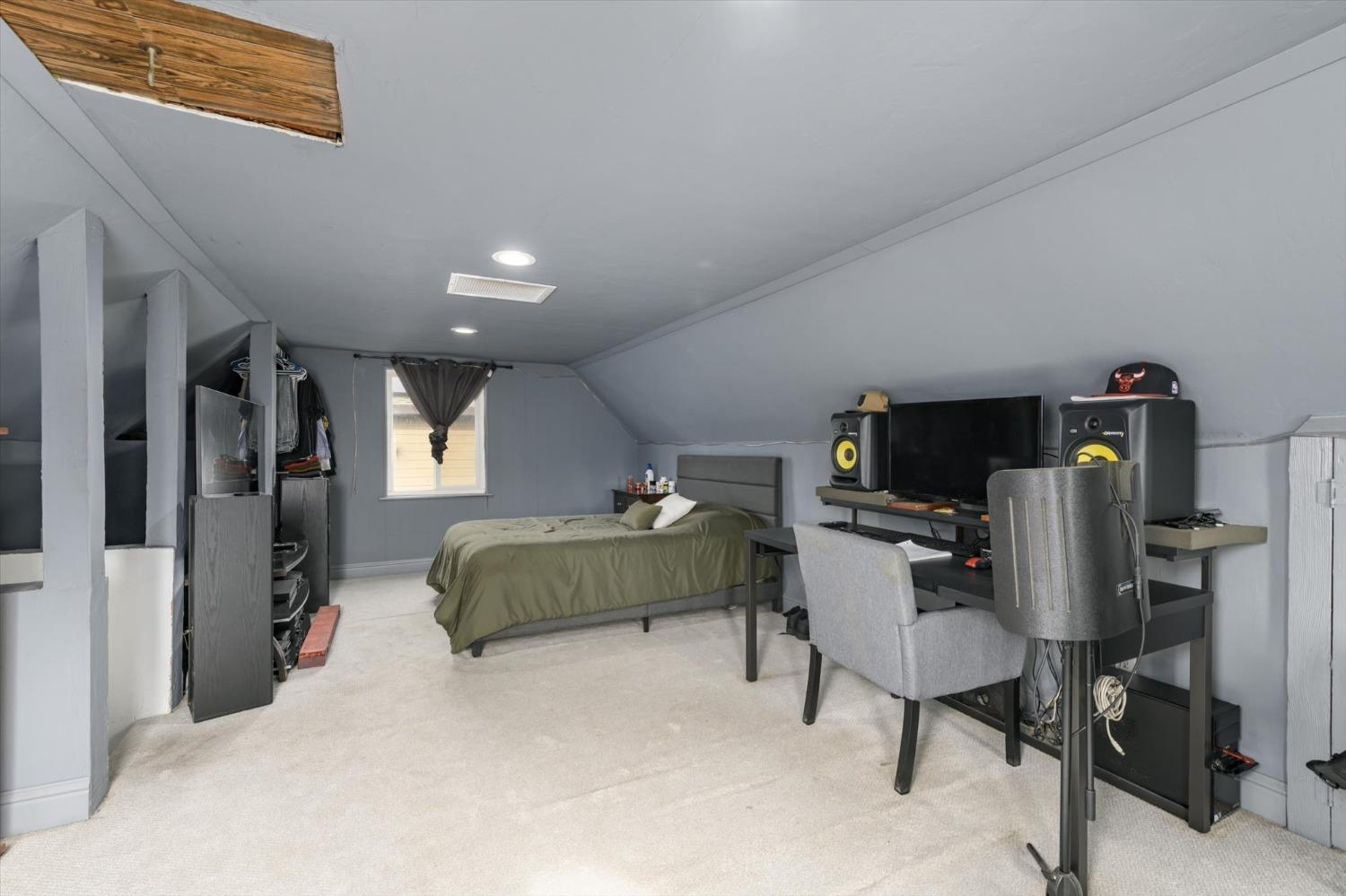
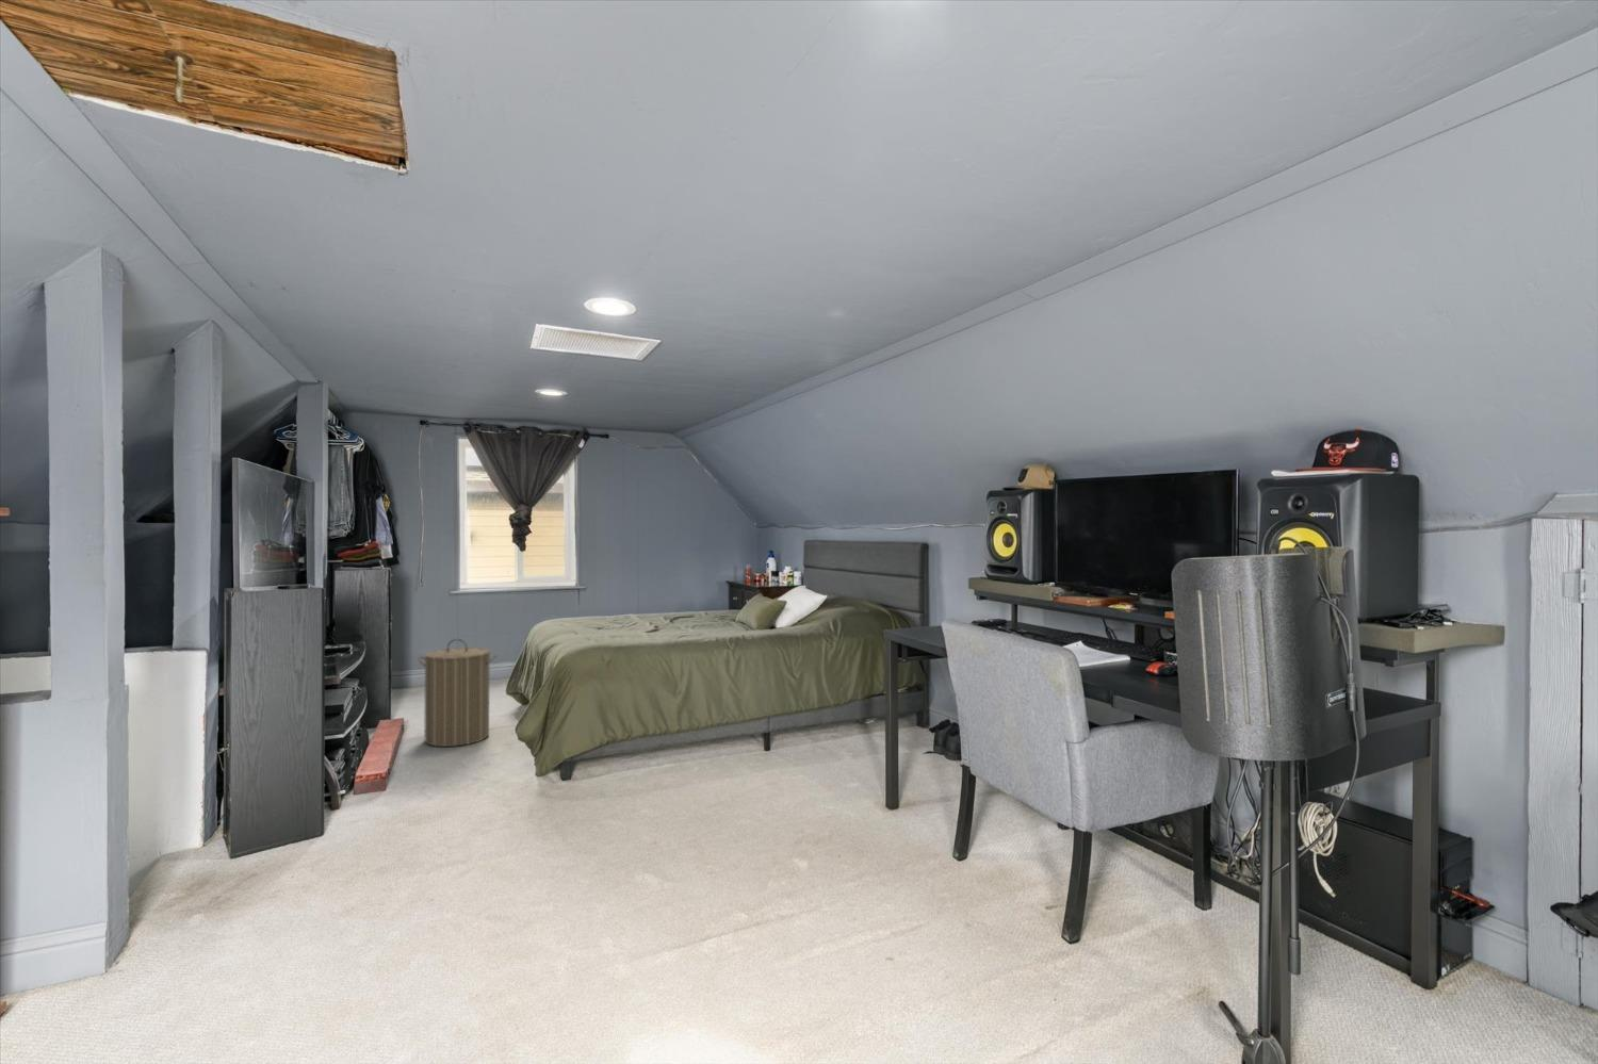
+ laundry hamper (457, 688)
